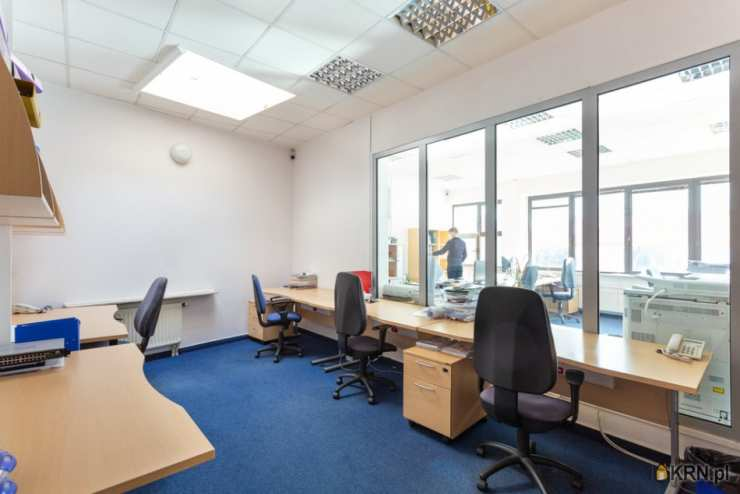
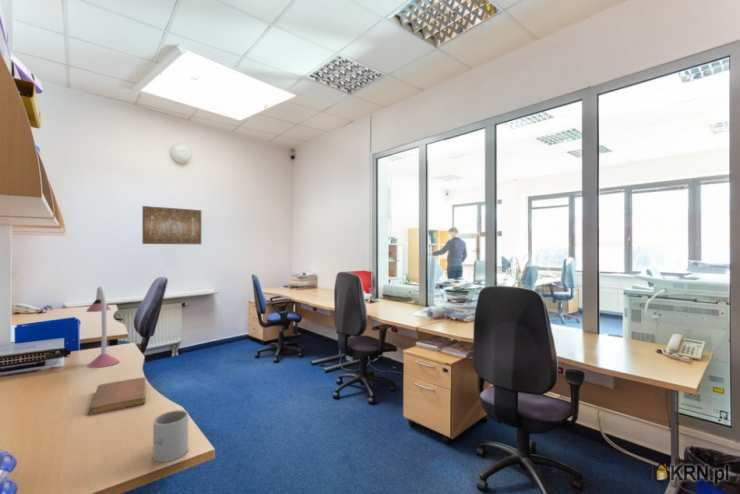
+ mug (170, 432)
+ notebook (120, 393)
+ desk lamp (102, 323)
+ wall art (173, 226)
